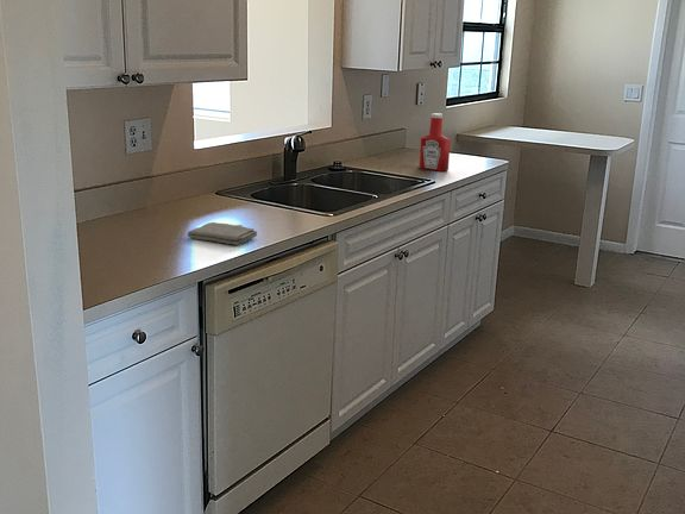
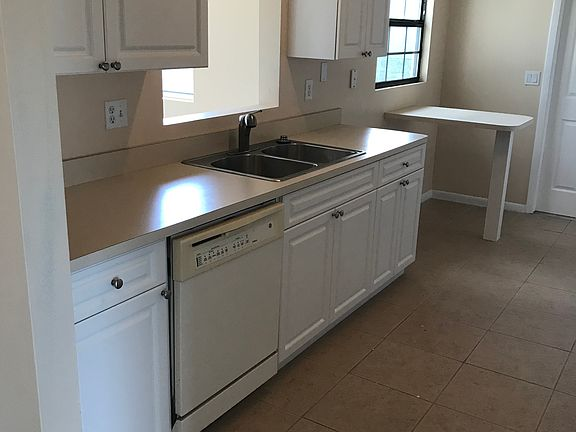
- washcloth (222, 232)
- soap bottle (434, 140)
